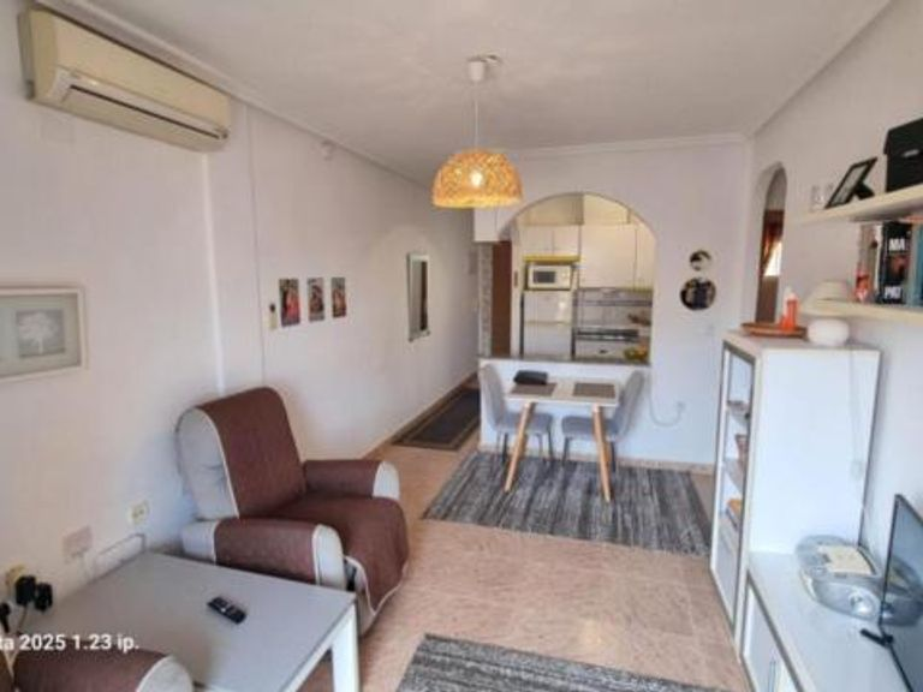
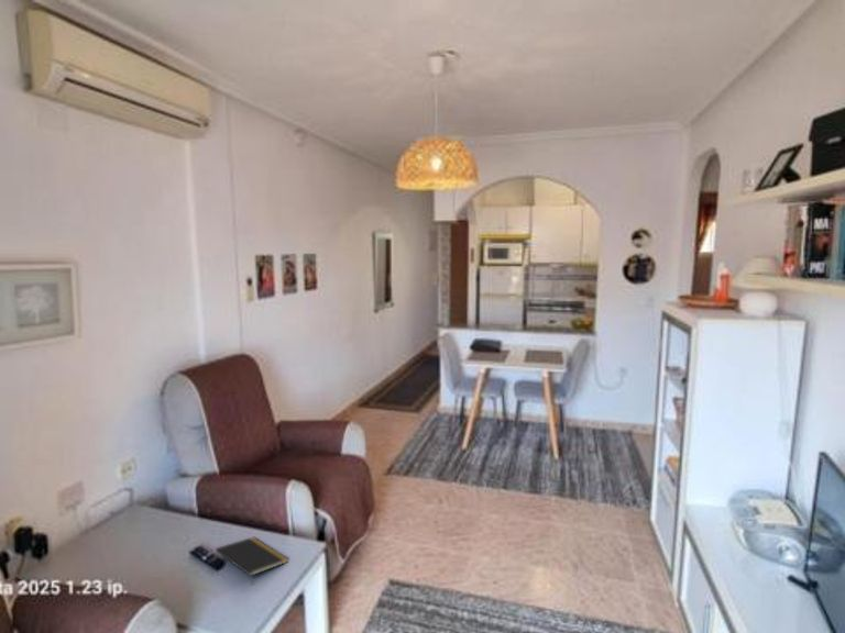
+ notepad (252, 554)
